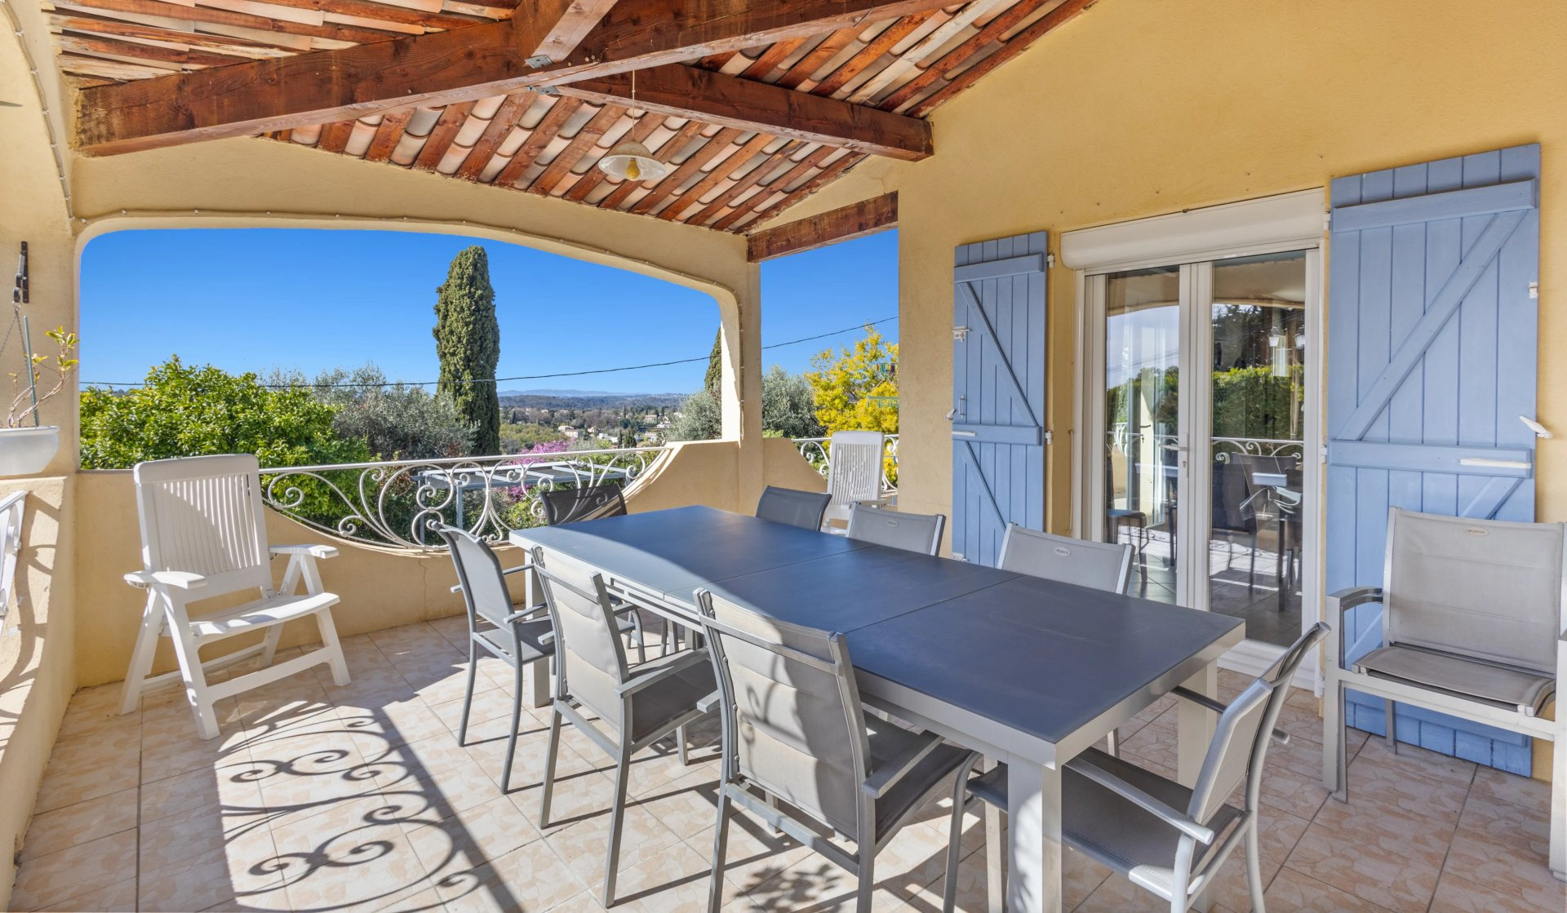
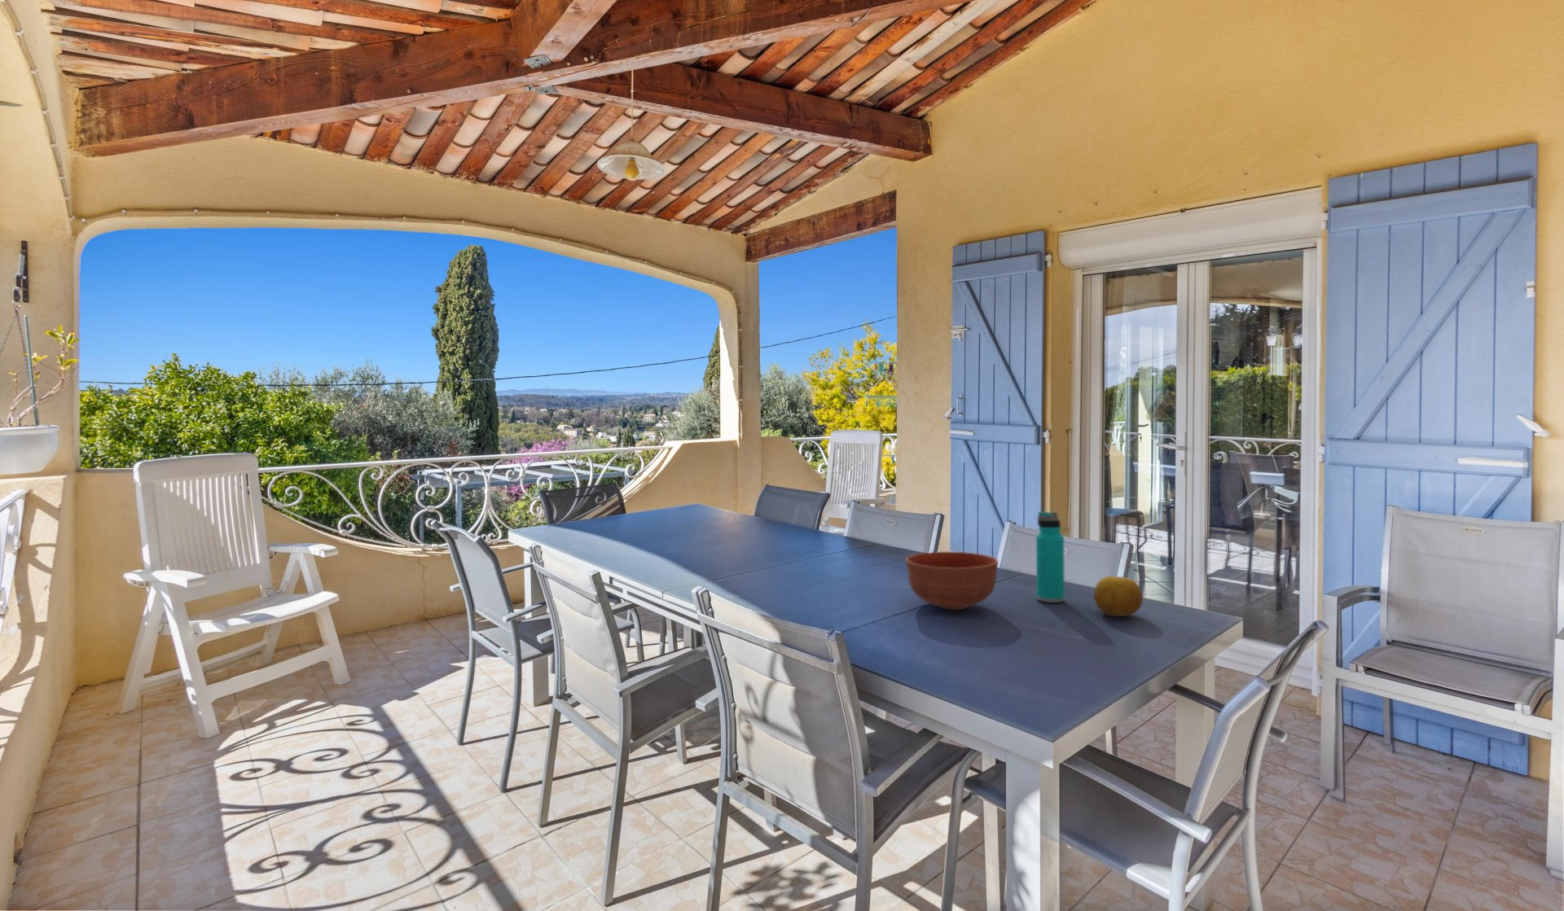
+ water bottle (1050, 555)
+ fruit (1117, 595)
+ bowl (951, 582)
